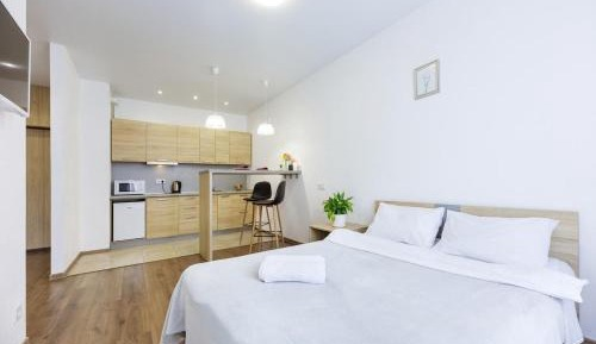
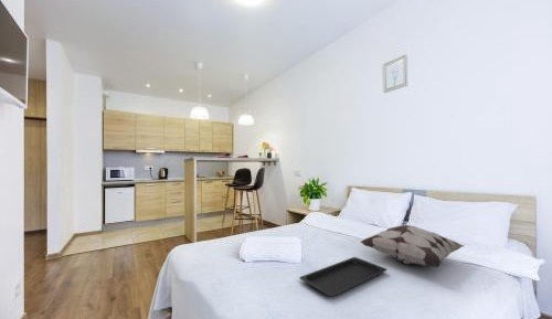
+ serving tray (344, 275)
+ decorative pillow (410, 243)
